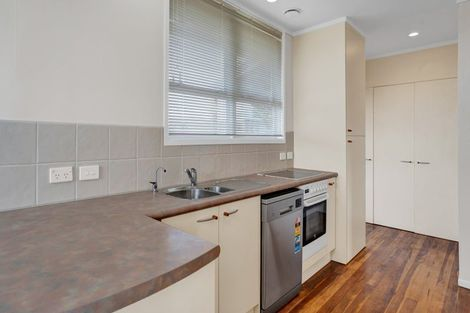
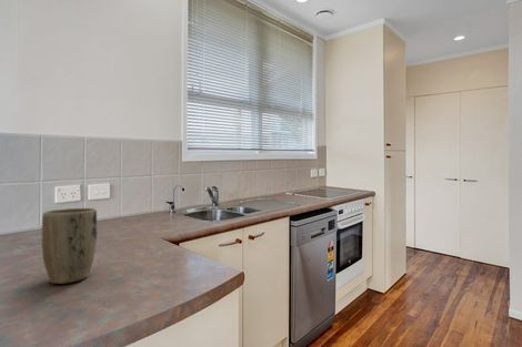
+ plant pot (70, 244)
